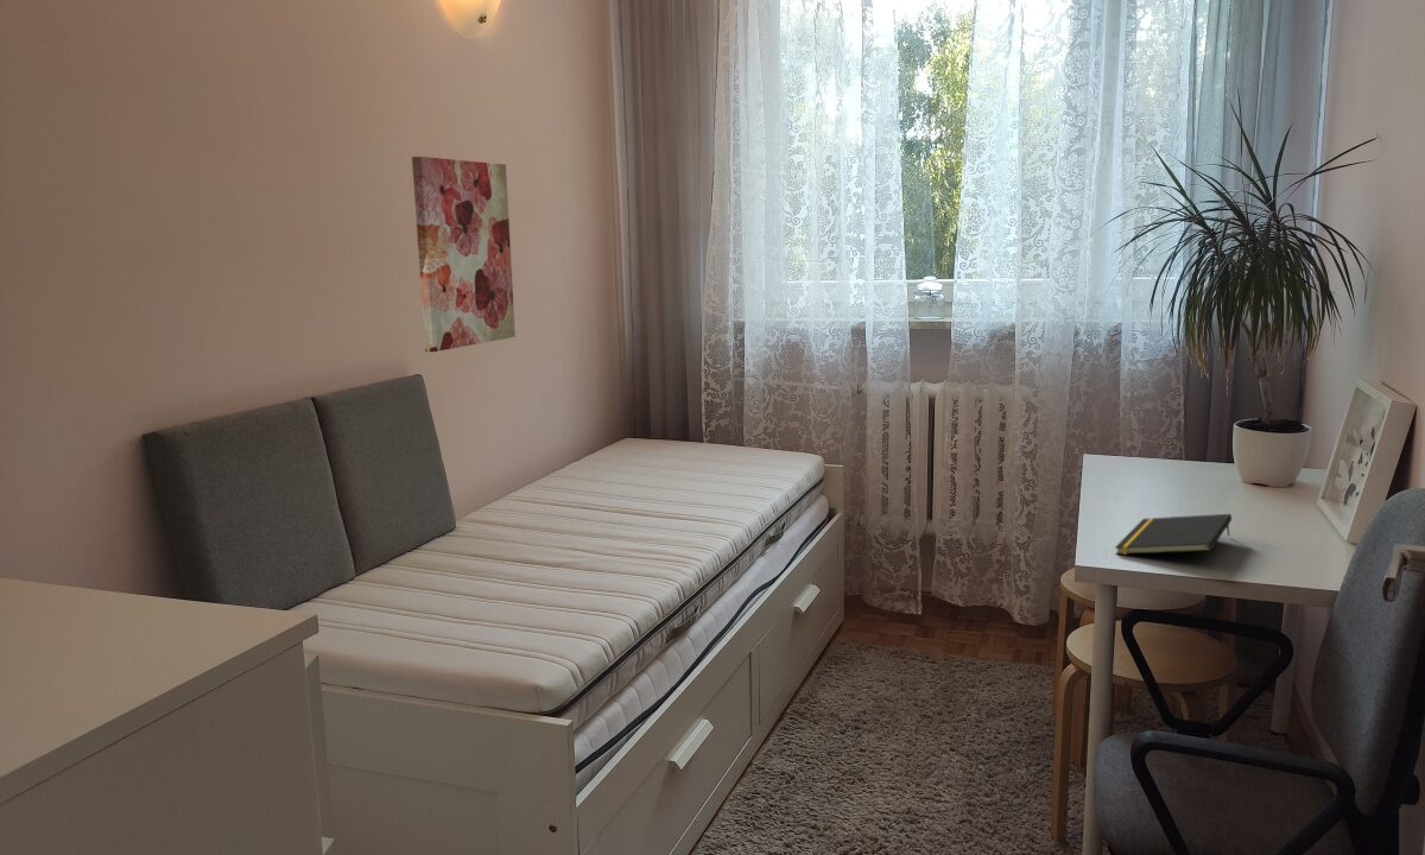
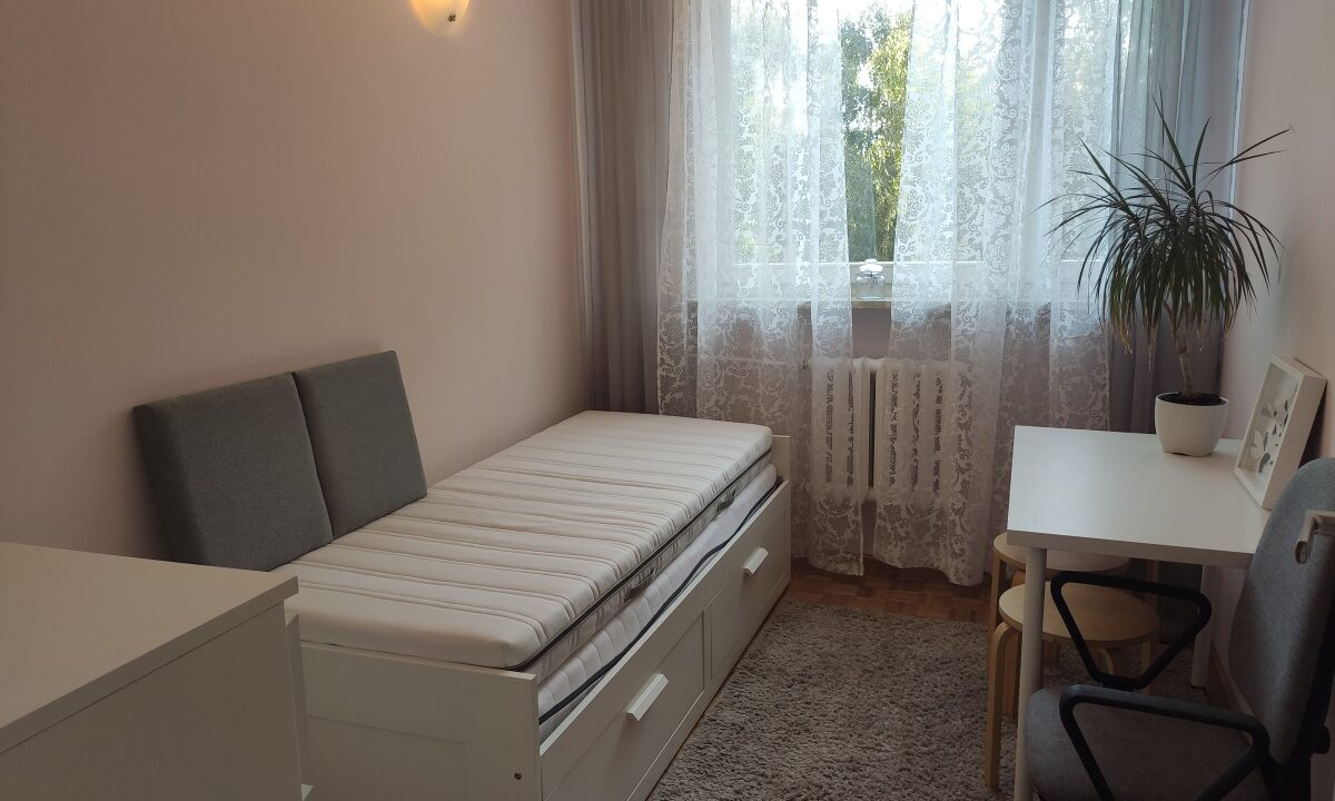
- wall art (467, 253)
- notepad (1174, 533)
